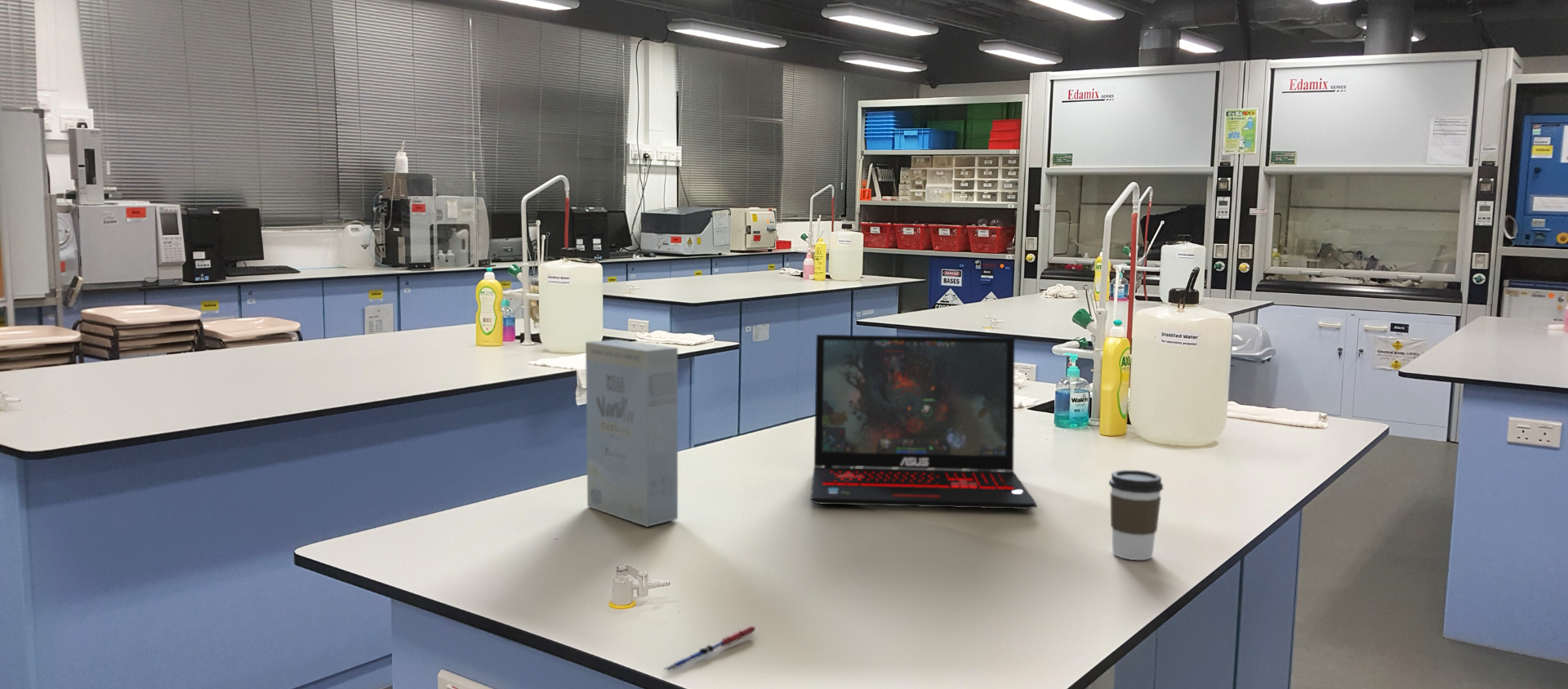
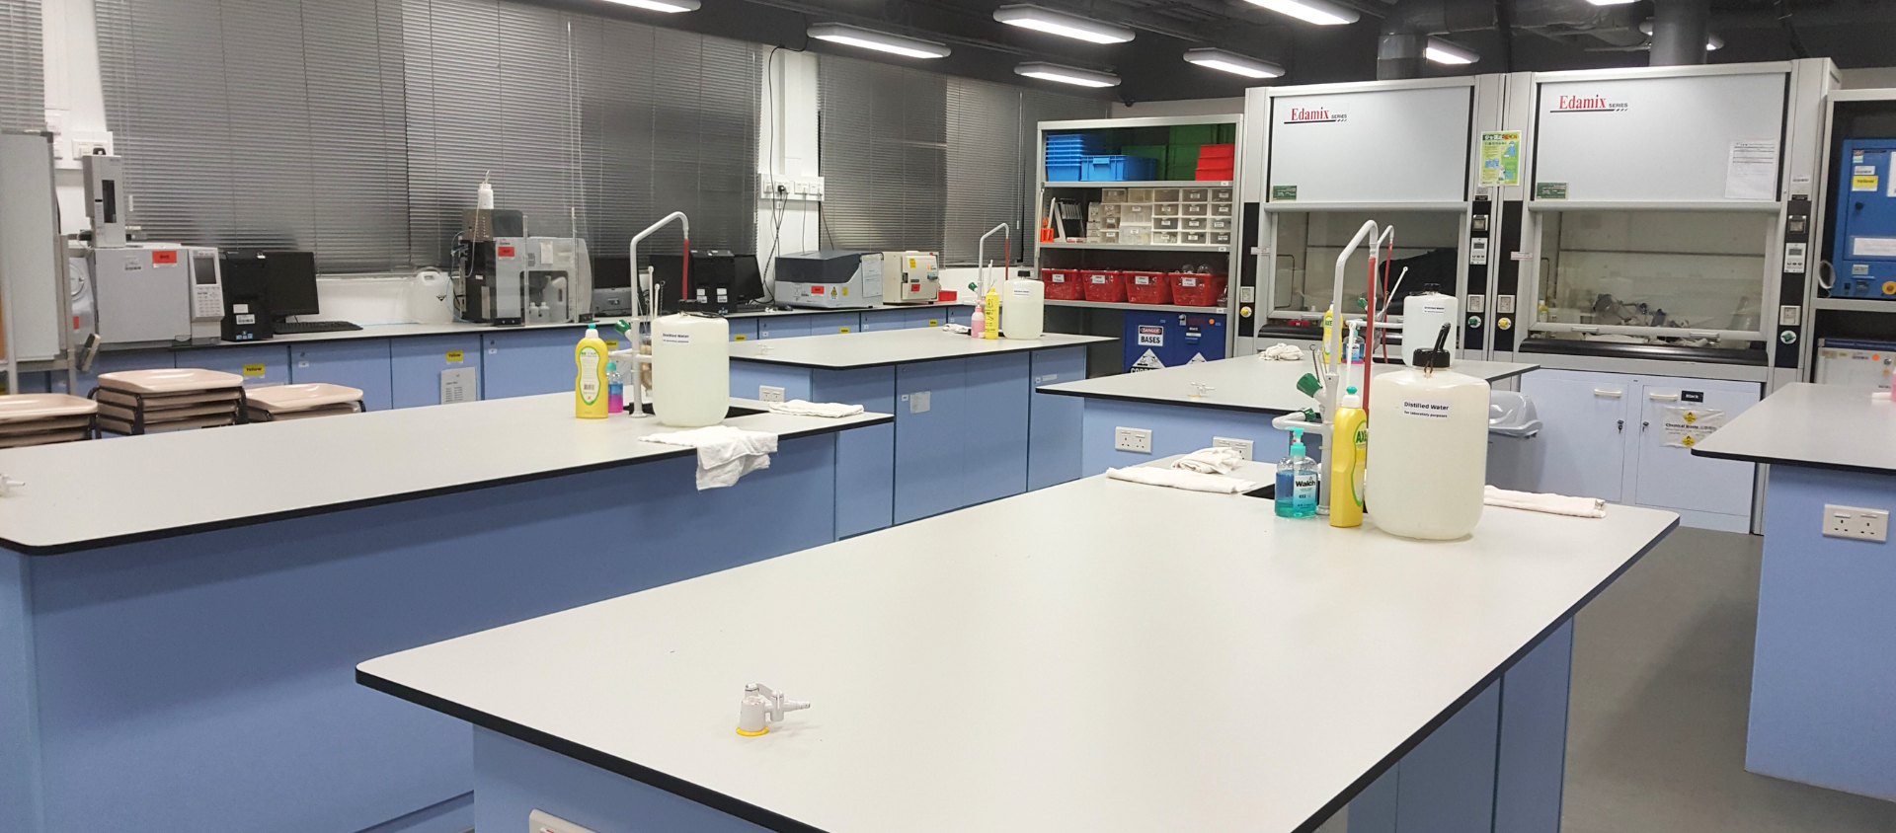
- pen (711, 647)
- book (630, 429)
- coffee cup (1134, 514)
- laptop (918, 416)
